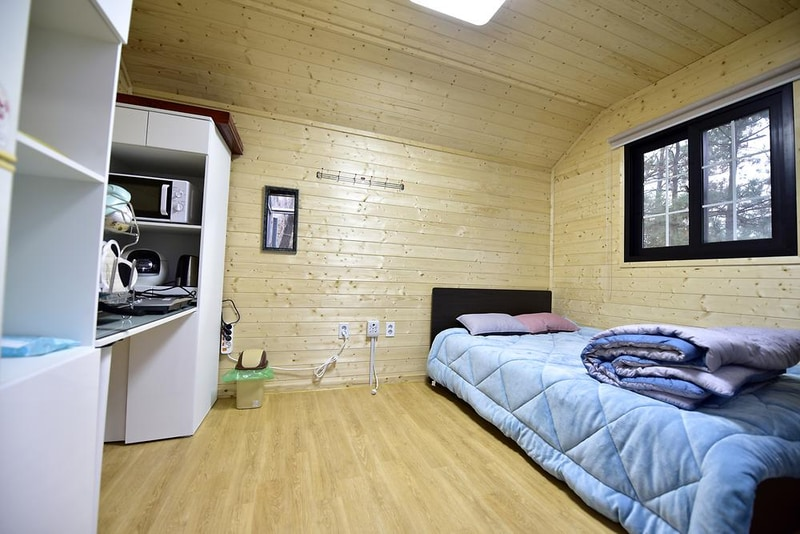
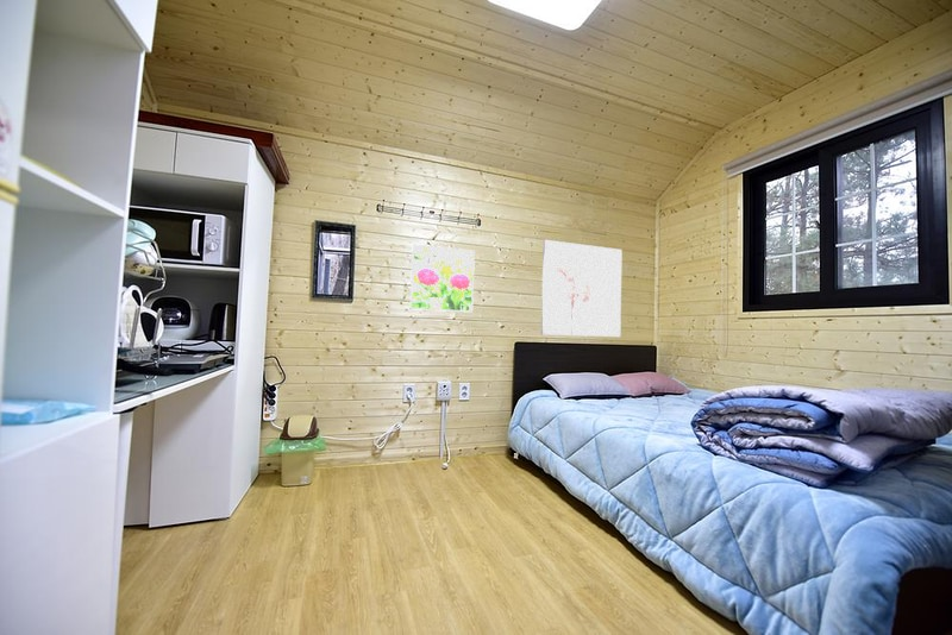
+ wall art (583, 290)
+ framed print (443, 278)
